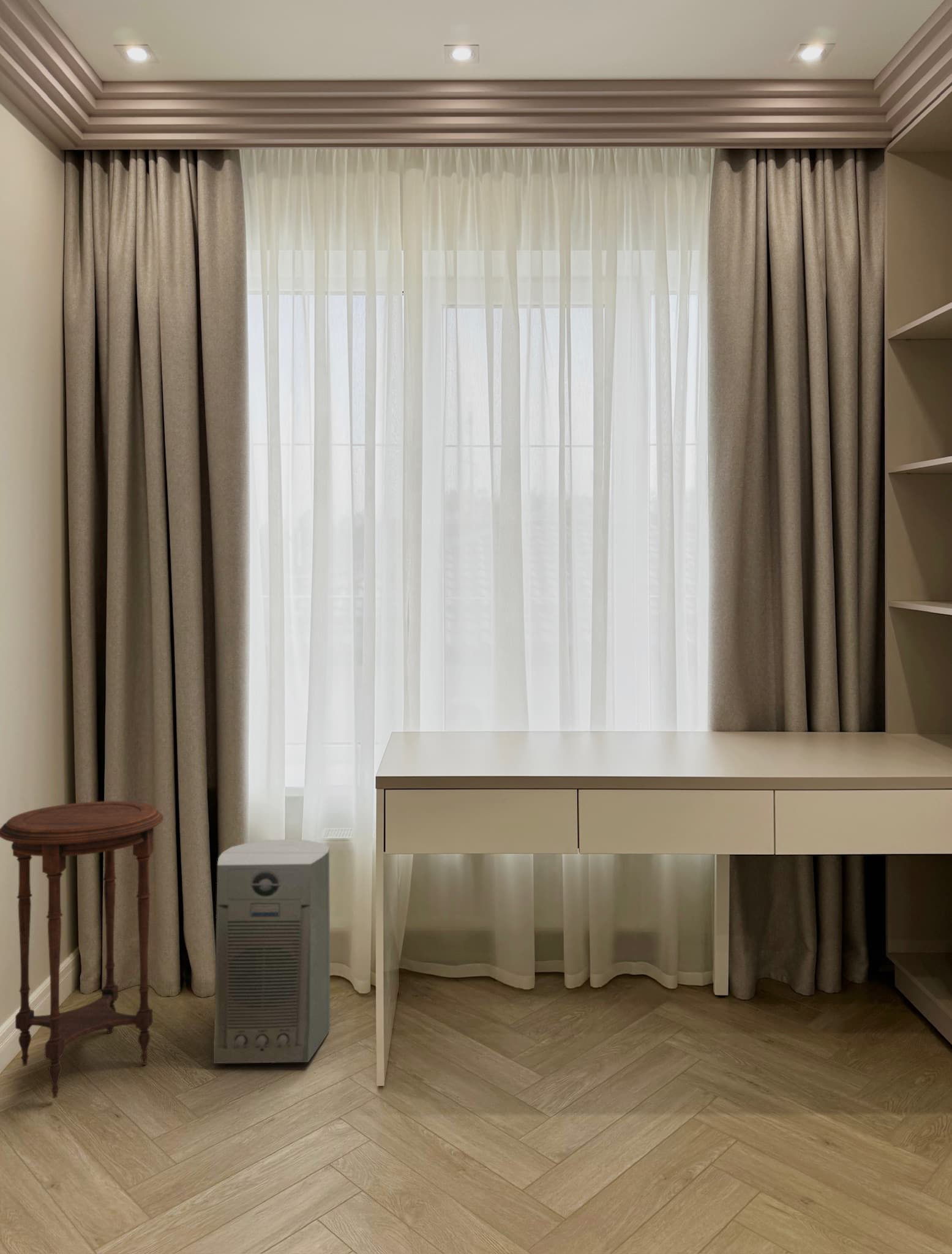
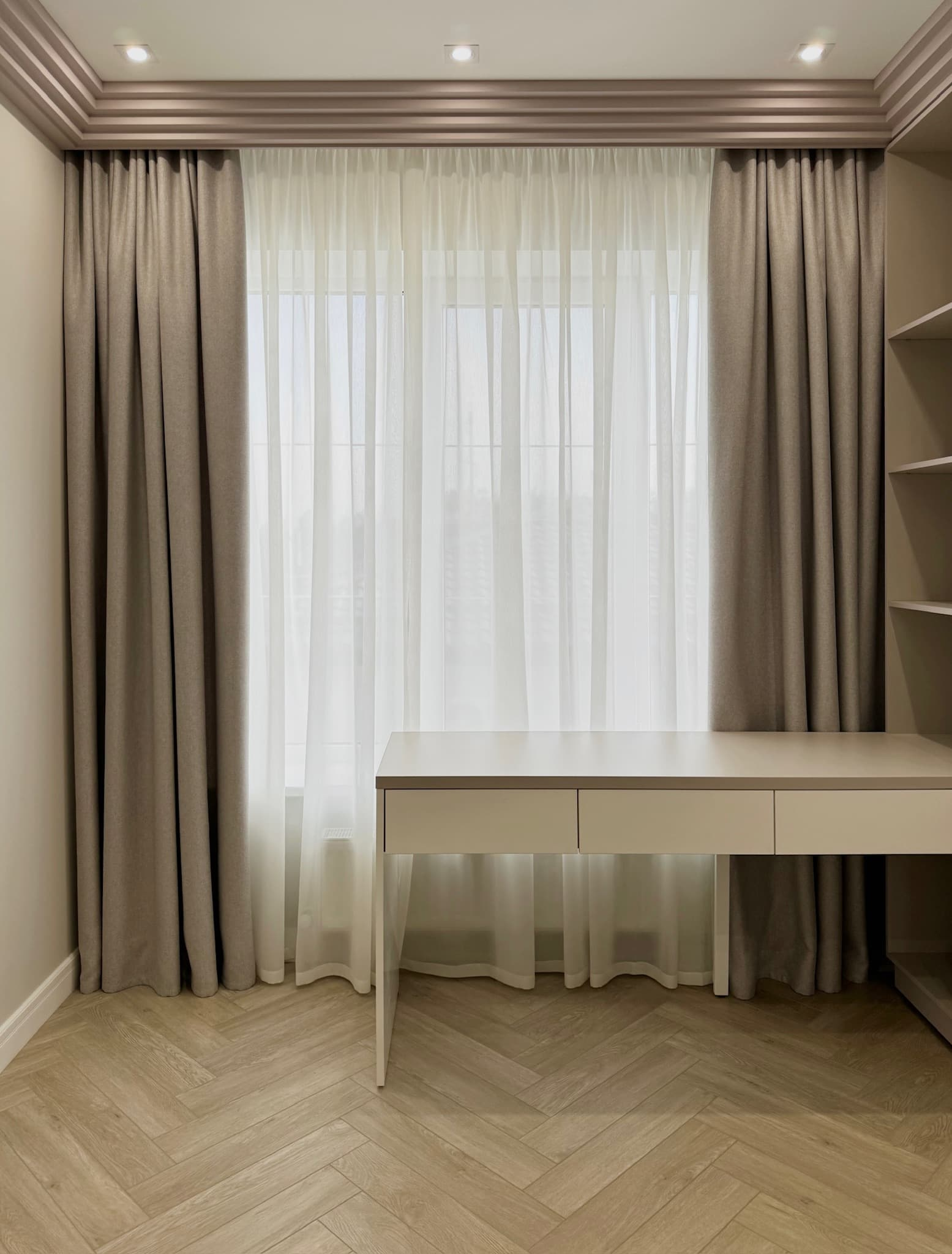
- side table (106, 939)
- fan (275, 941)
